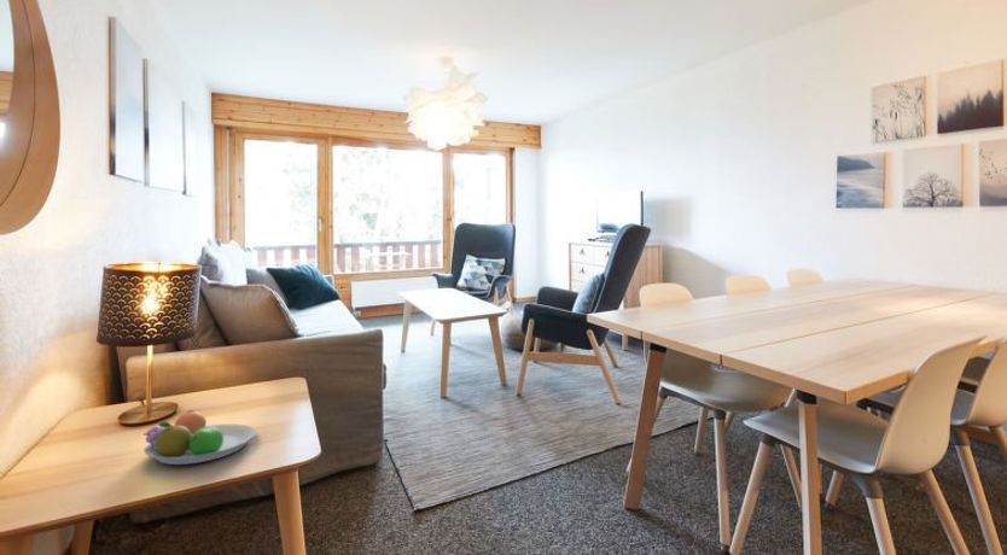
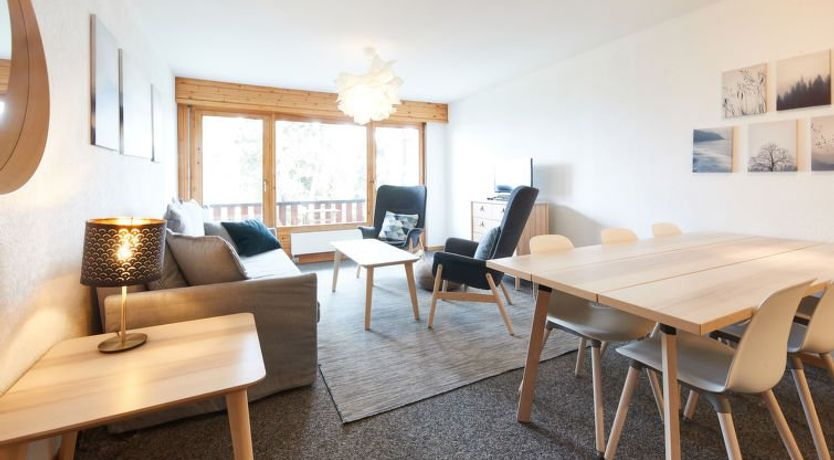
- fruit bowl (200, 431)
